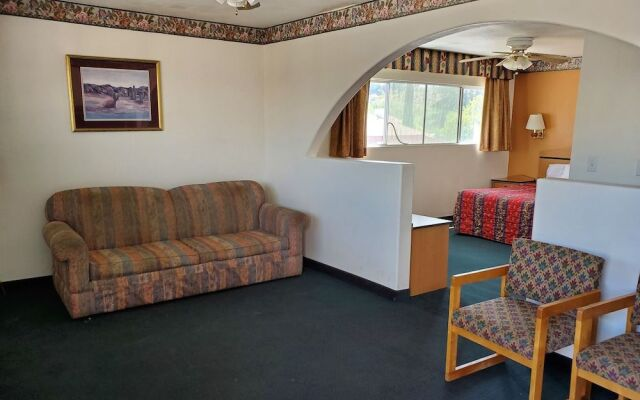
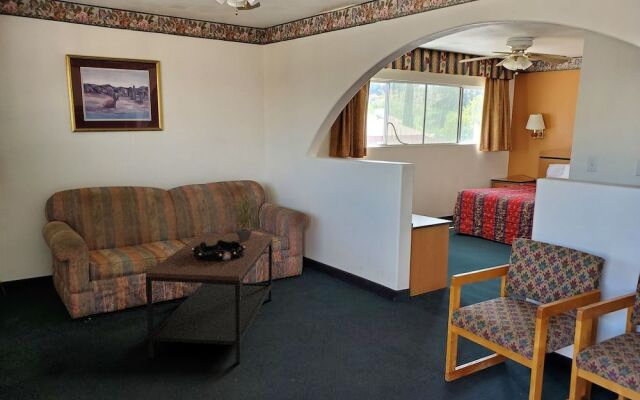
+ decorative bowl (219, 249)
+ coffee table (218, 288)
+ potted plant (247, 217)
